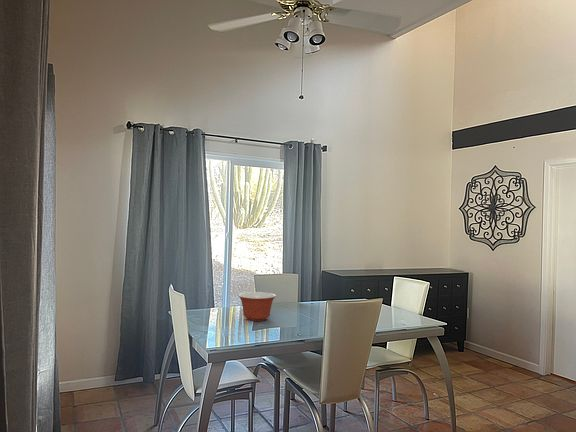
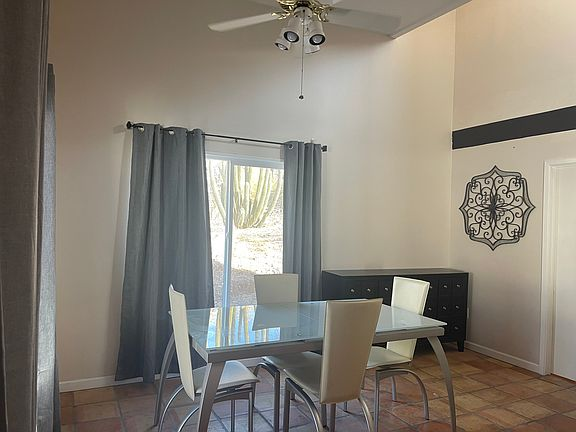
- mixing bowl (256, 307)
